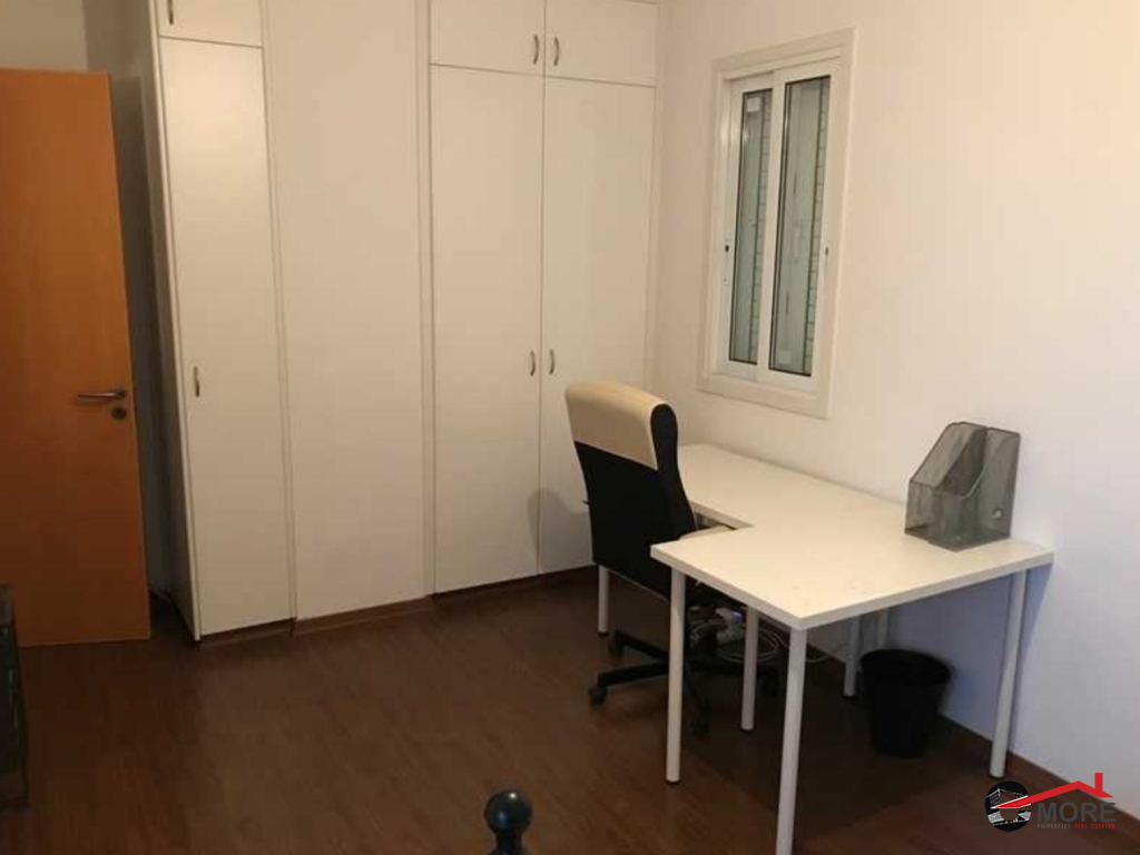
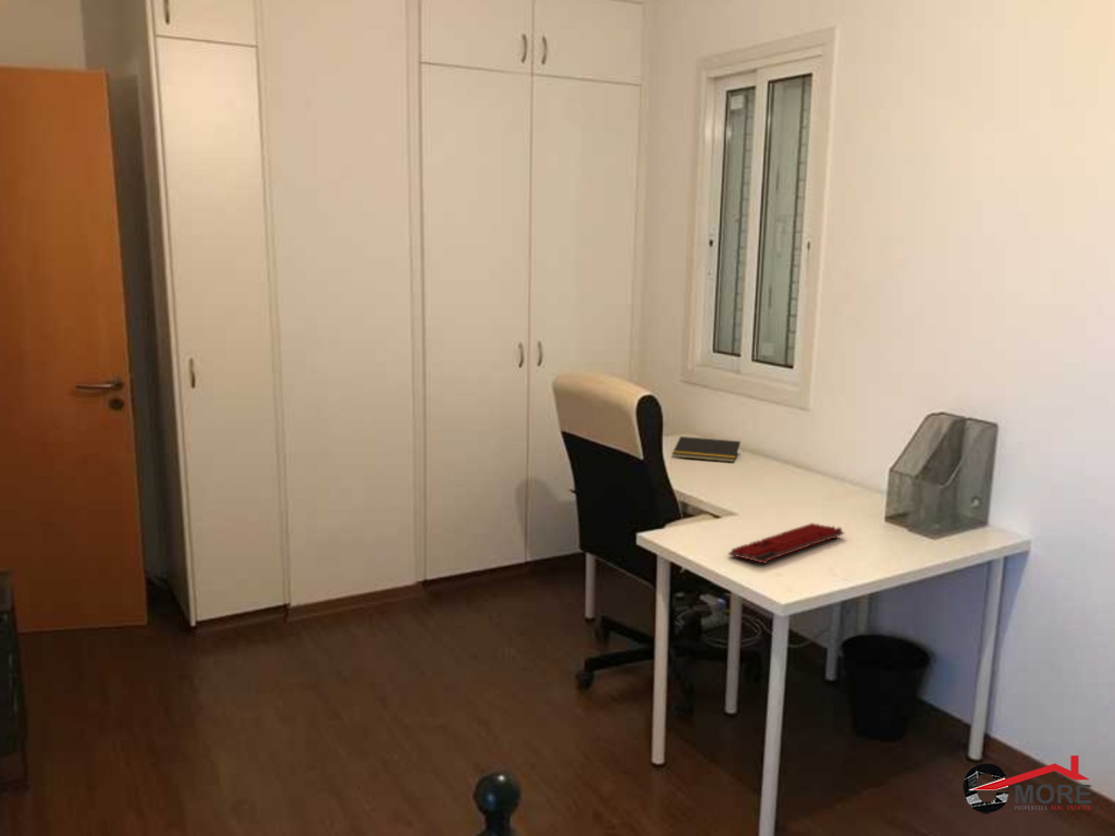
+ notepad (706, 448)
+ keyboard (787, 541)
